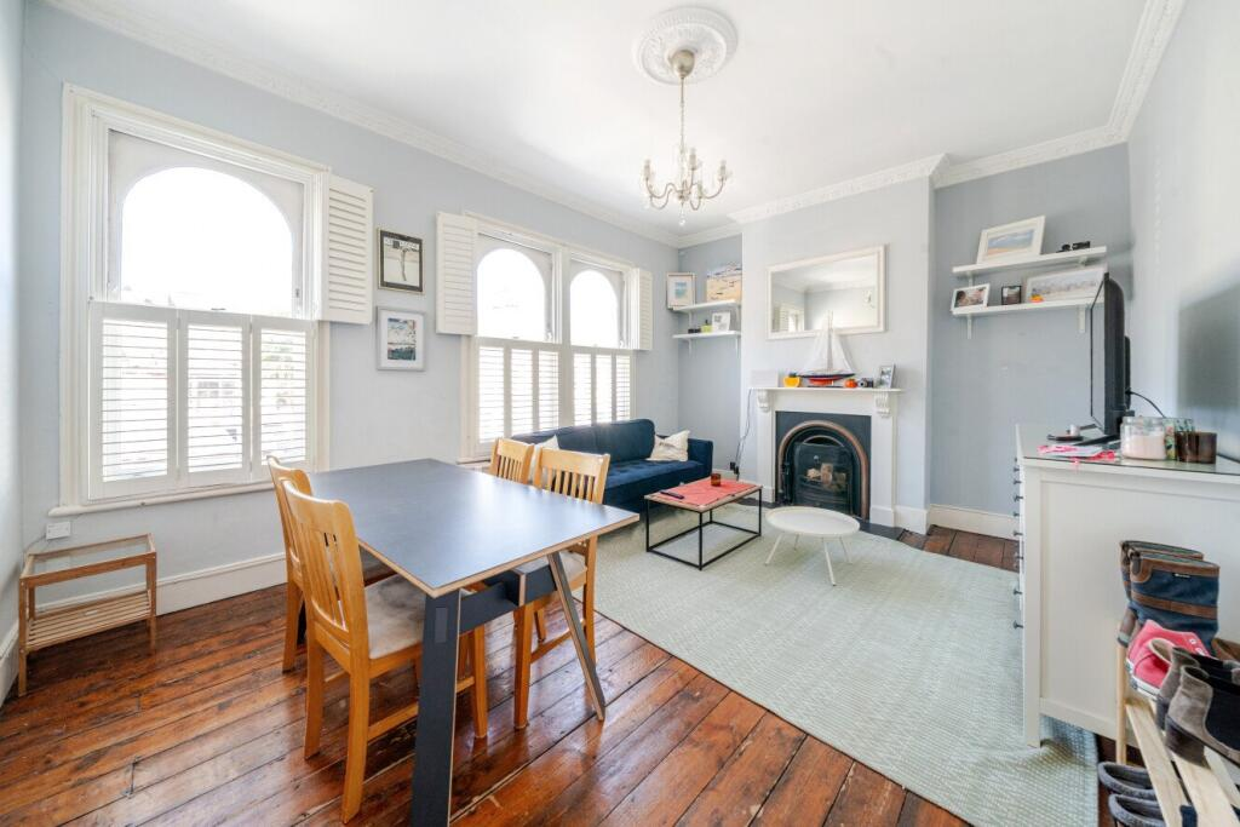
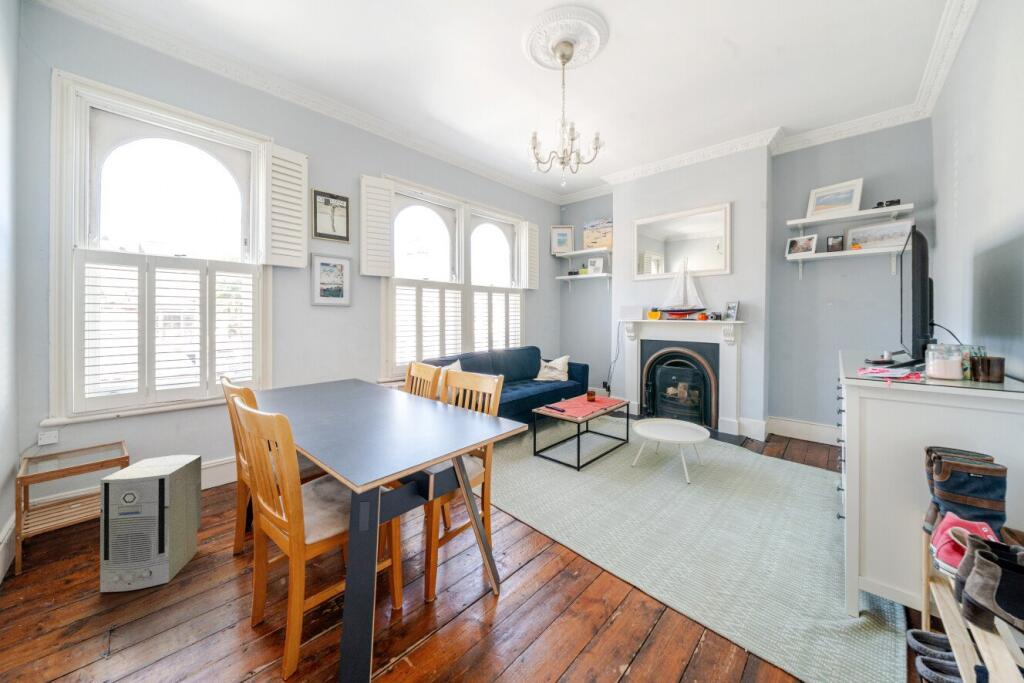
+ air purifier (155, 517)
